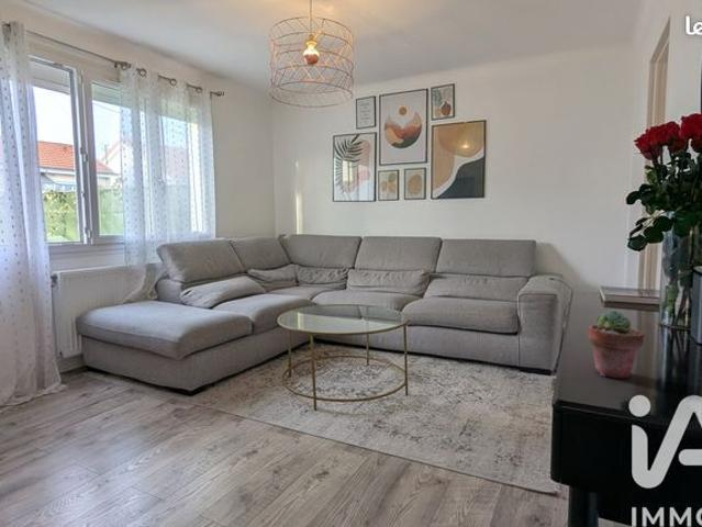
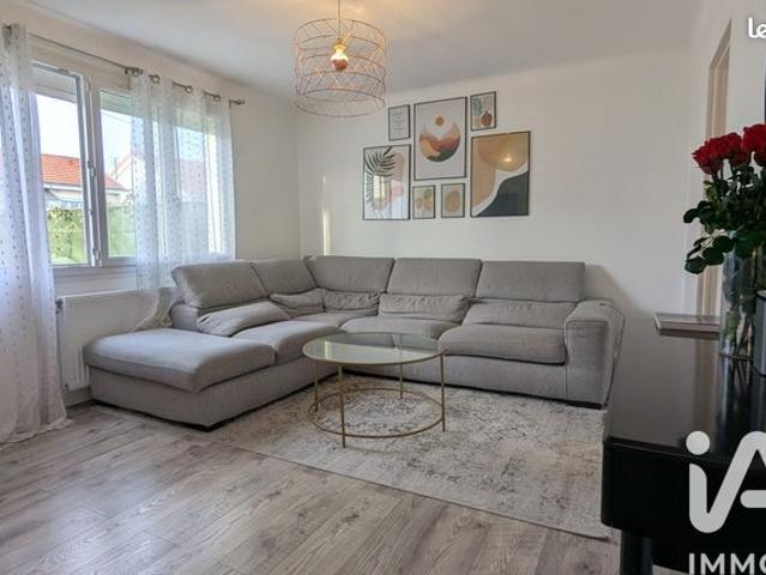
- potted succulent (614, 341)
